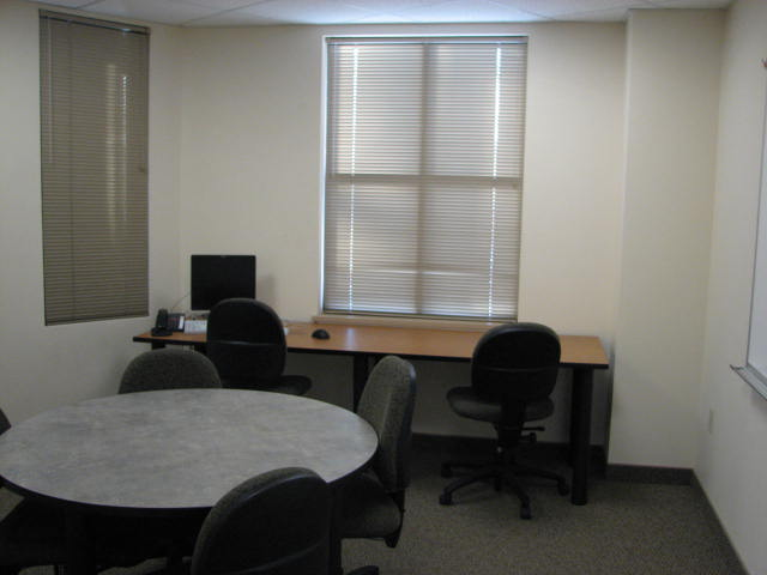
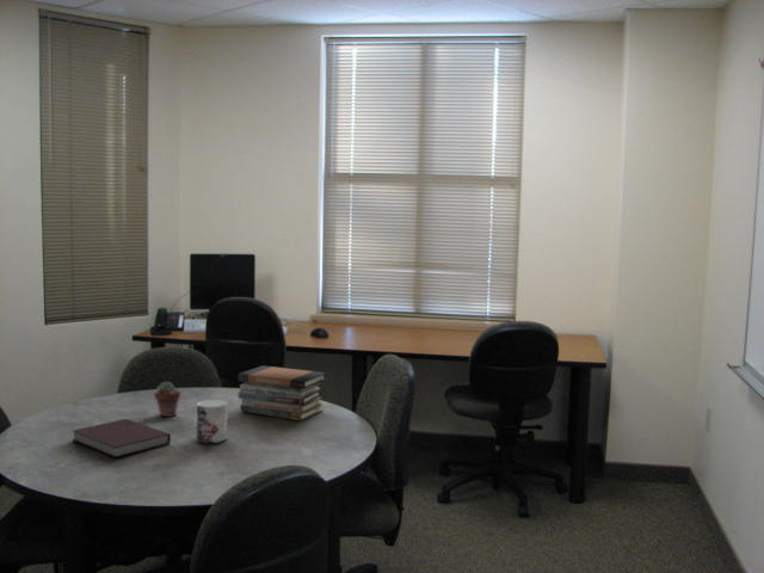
+ book stack (281, 392)
+ potted succulent (167, 398)
+ mug (209, 420)
+ notebook (121, 436)
